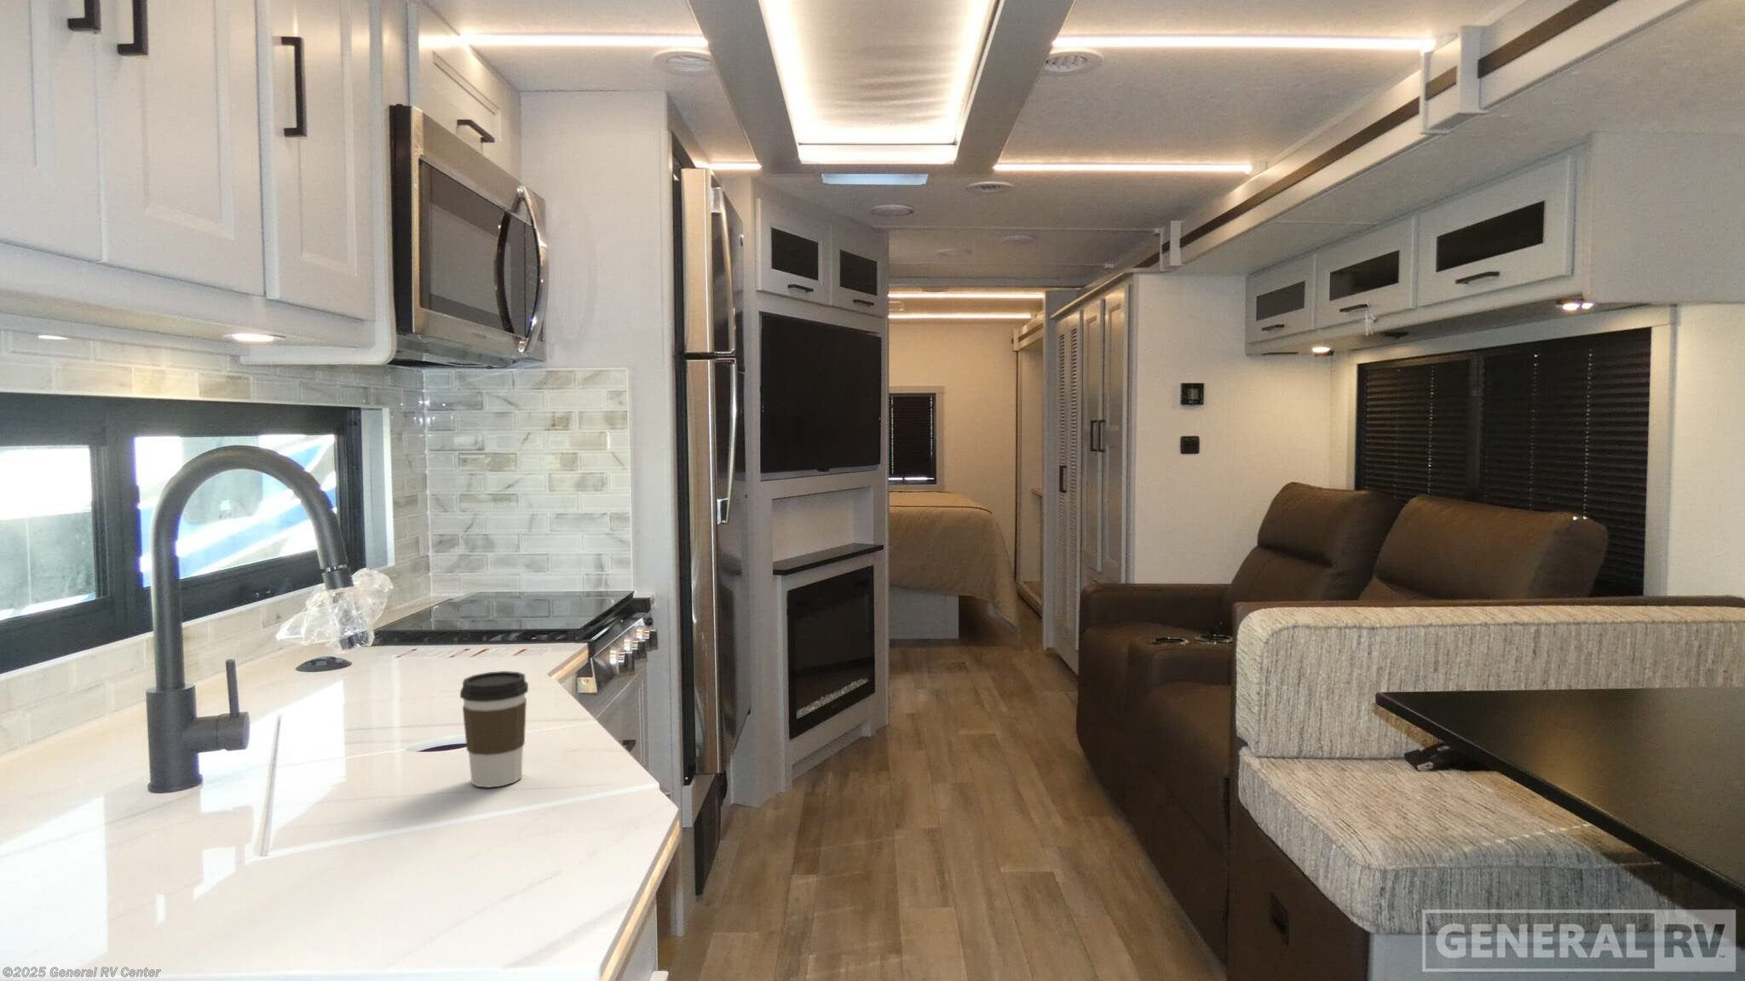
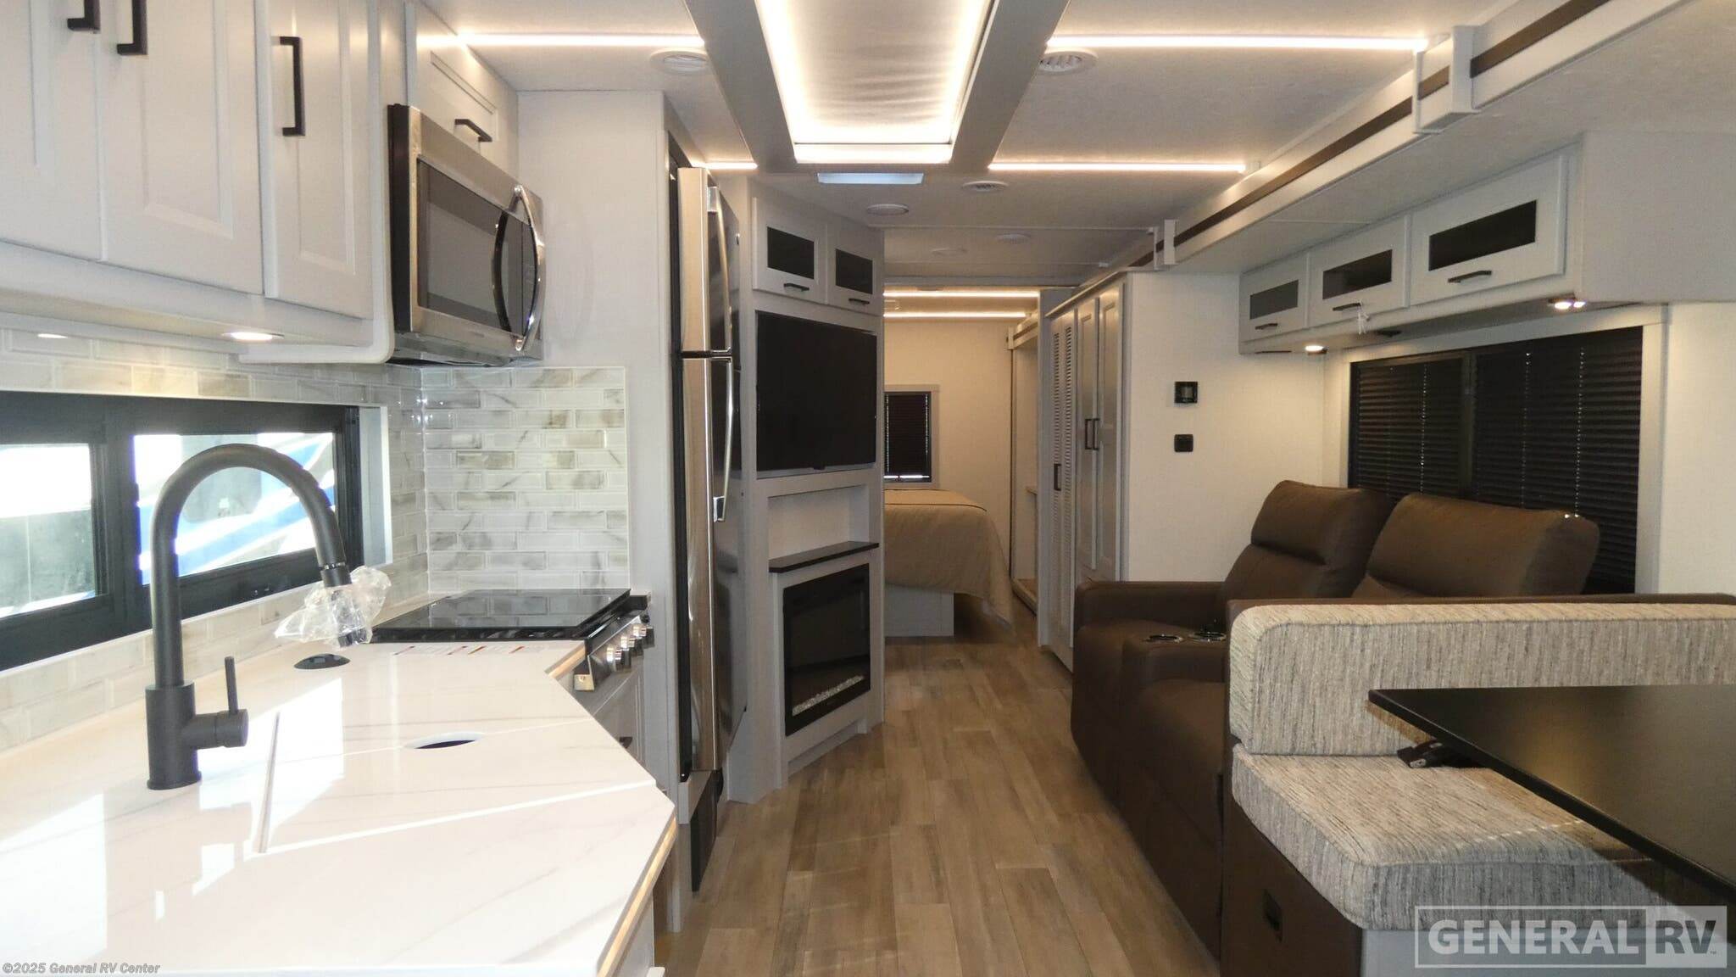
- coffee cup (495, 728)
